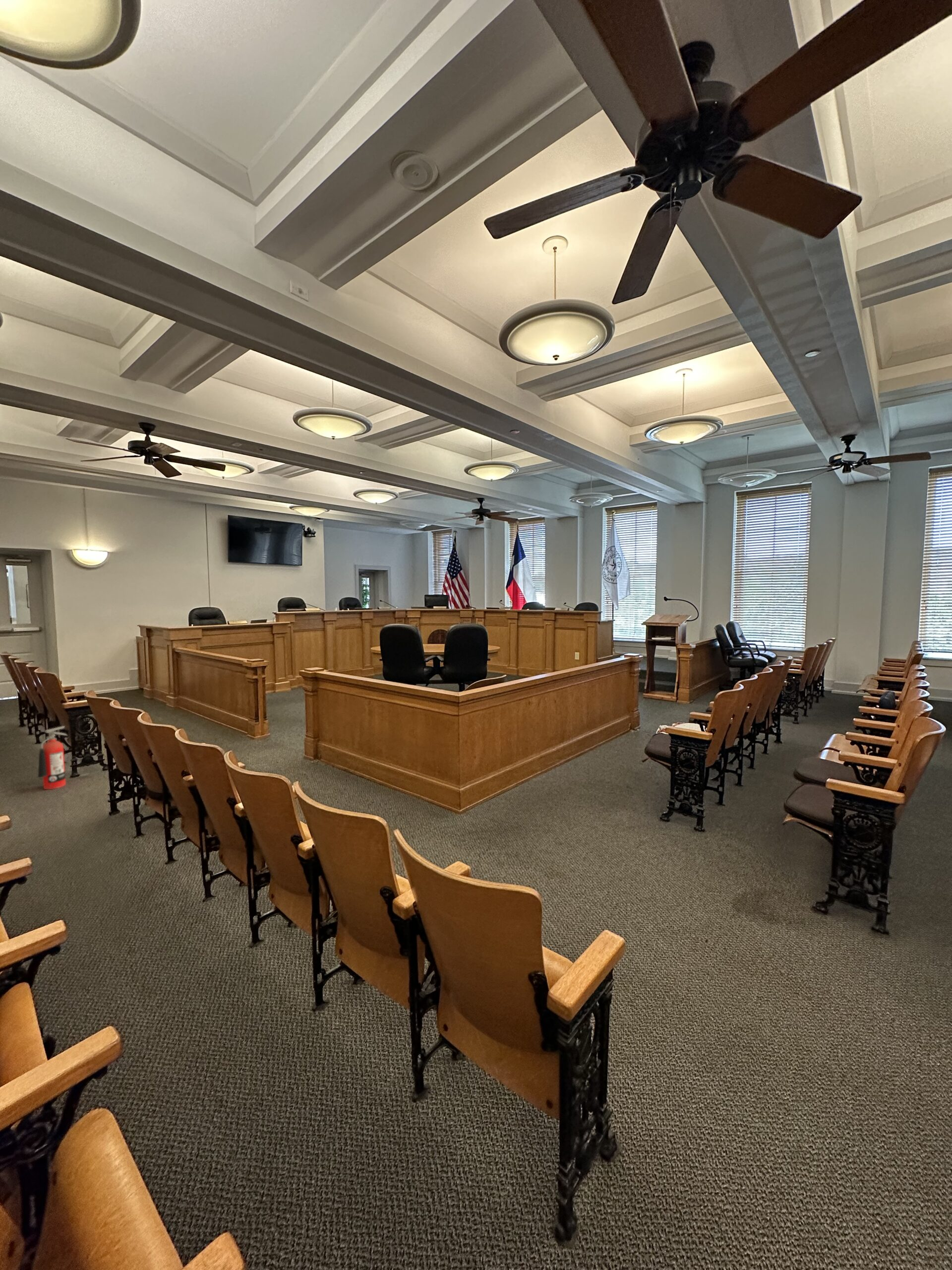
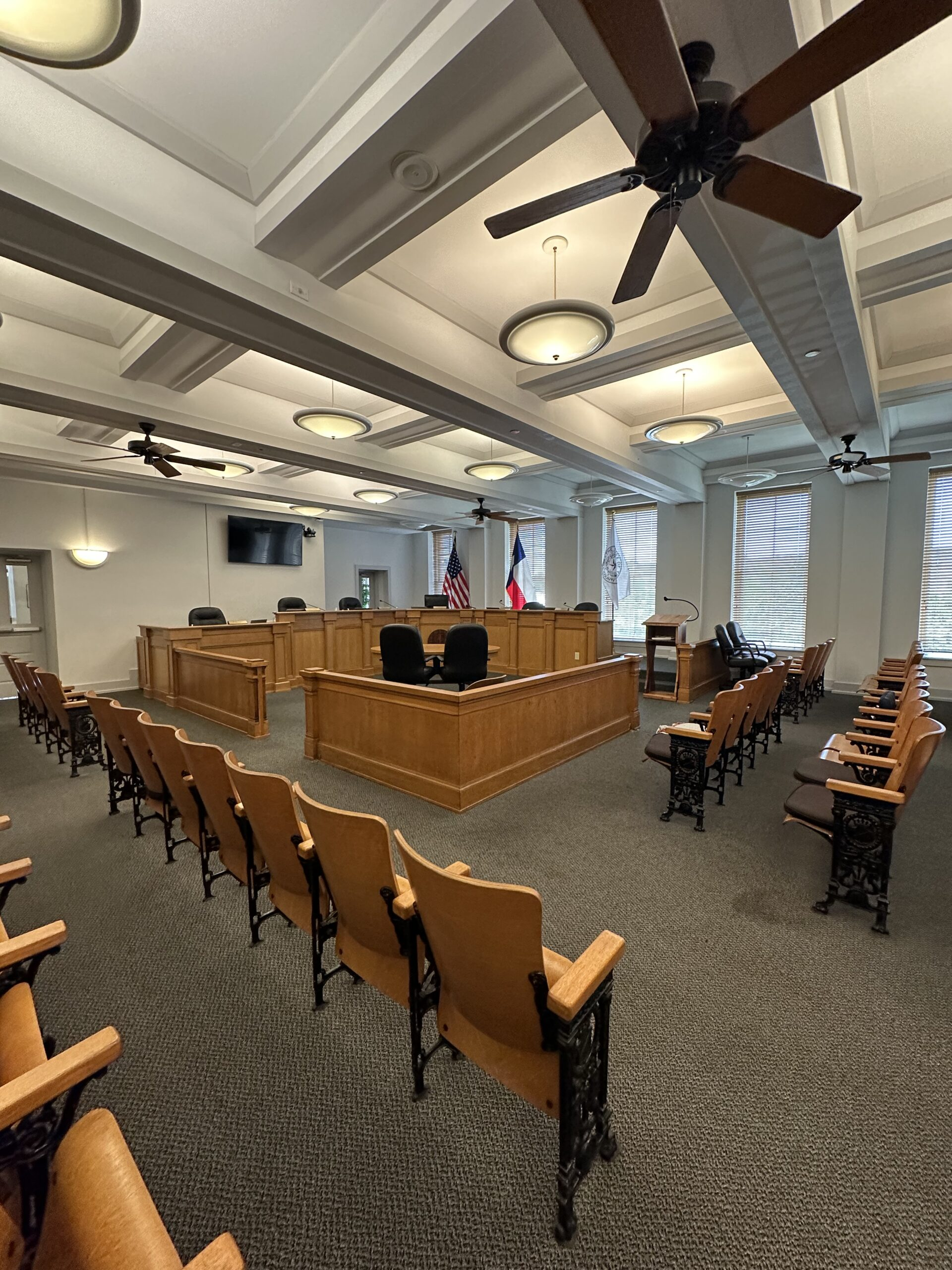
- fire extinguisher (52, 758)
